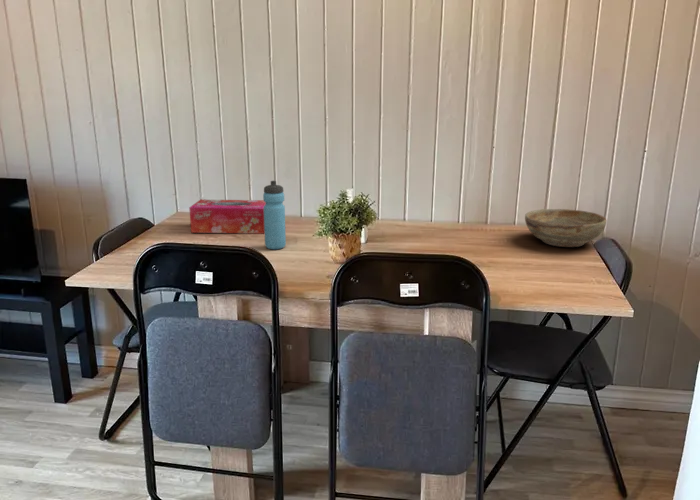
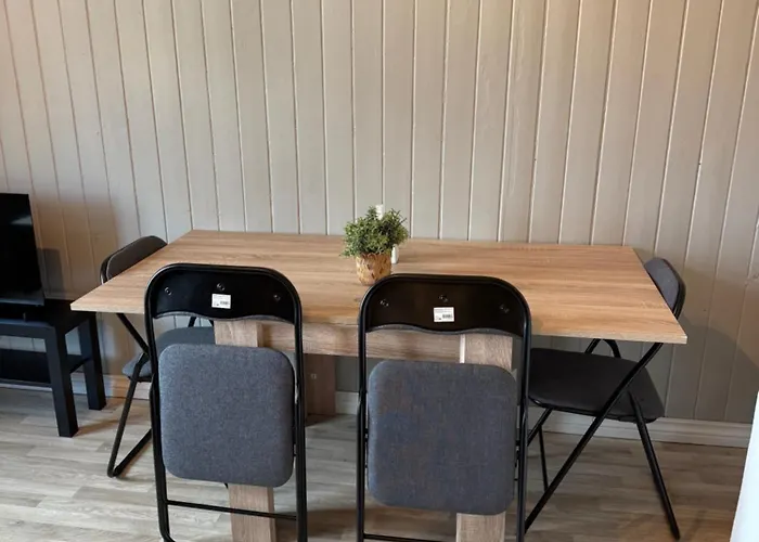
- water bottle (274, 214)
- tissue box (231, 216)
- bowl (563, 228)
